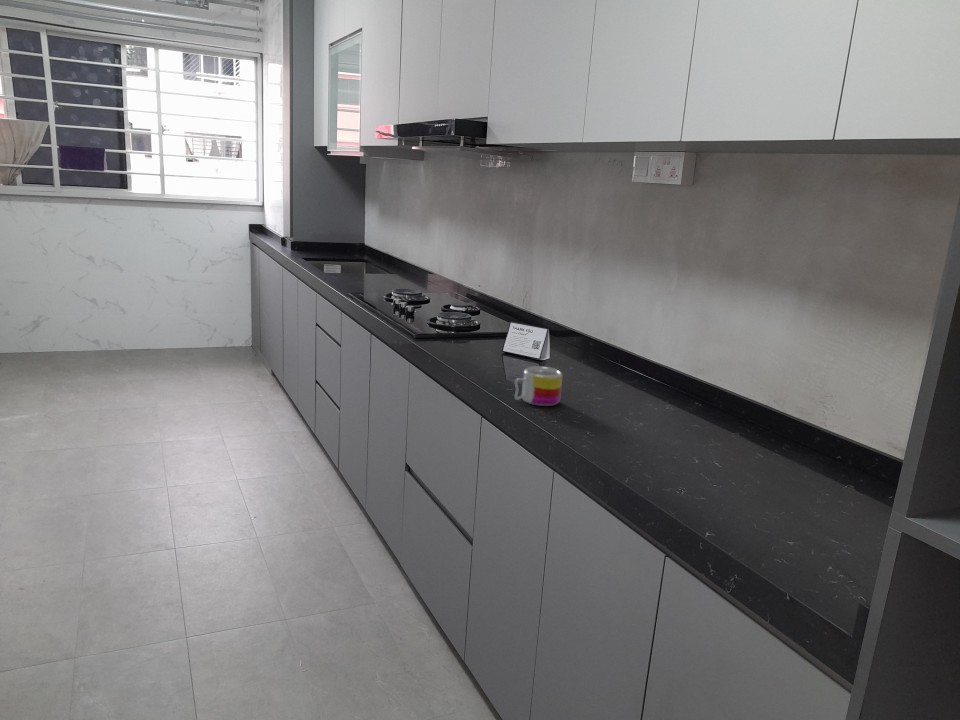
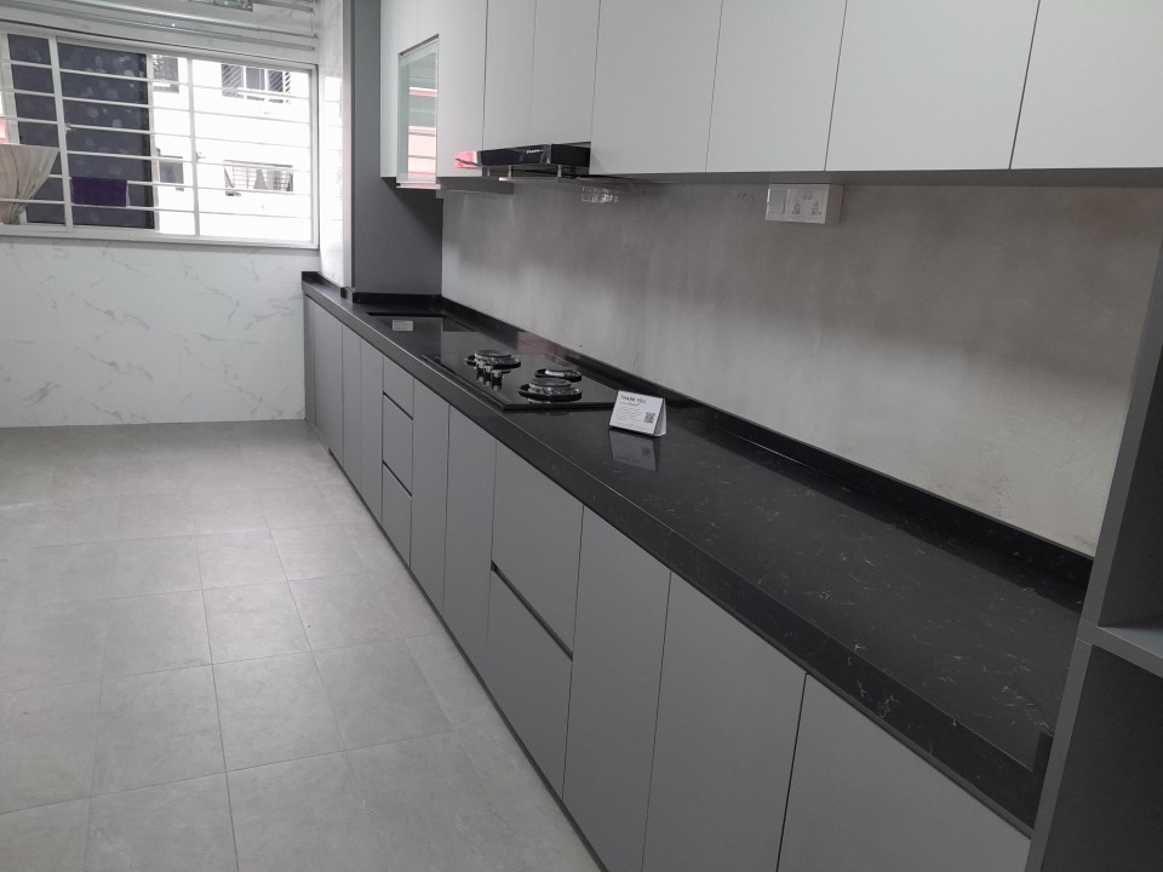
- mug (536, 385)
